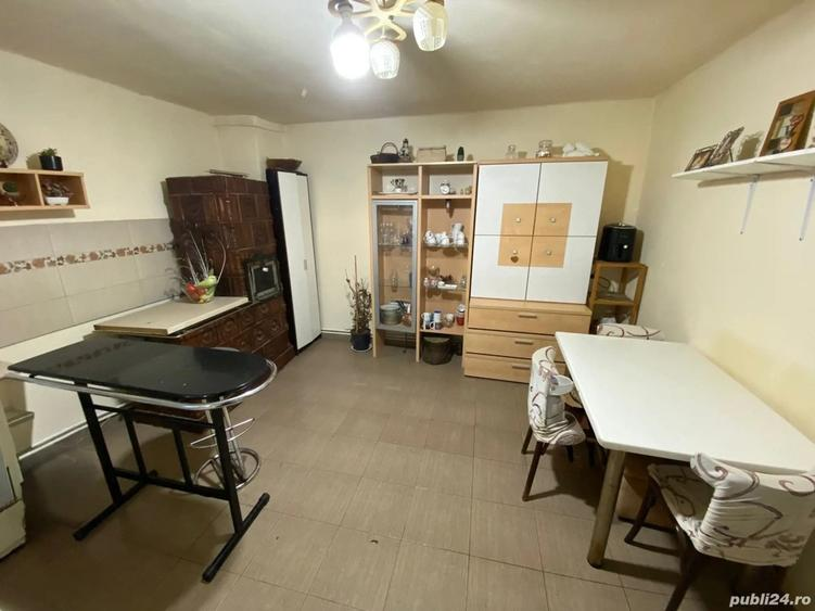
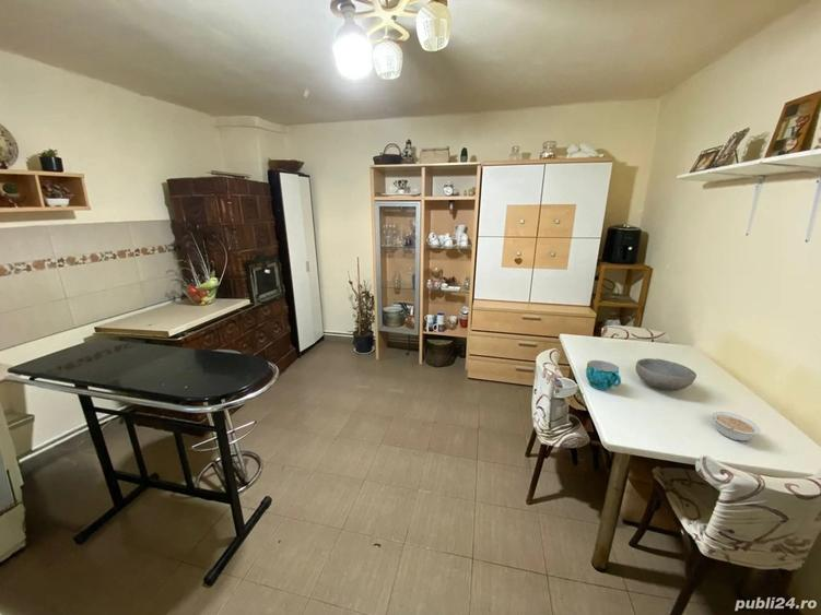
+ cup (602, 376)
+ legume (735, 427)
+ bowl (662, 376)
